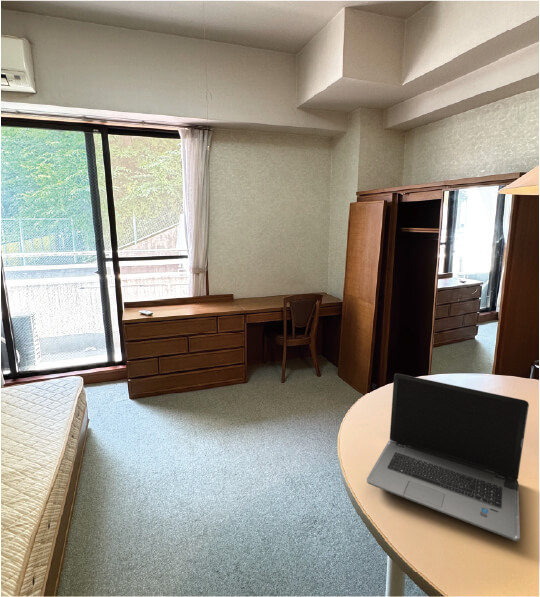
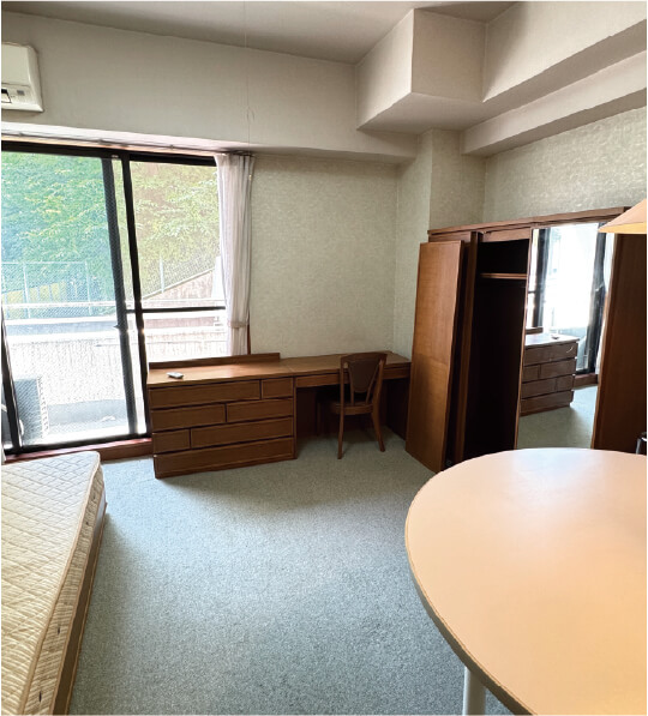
- laptop computer (445, 444)
